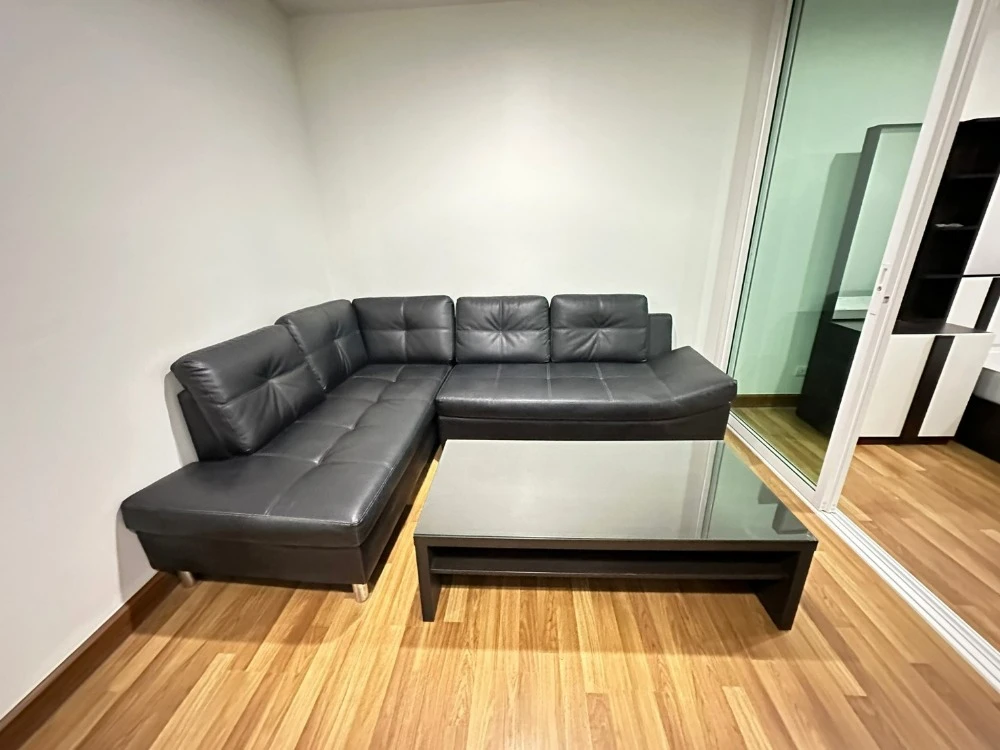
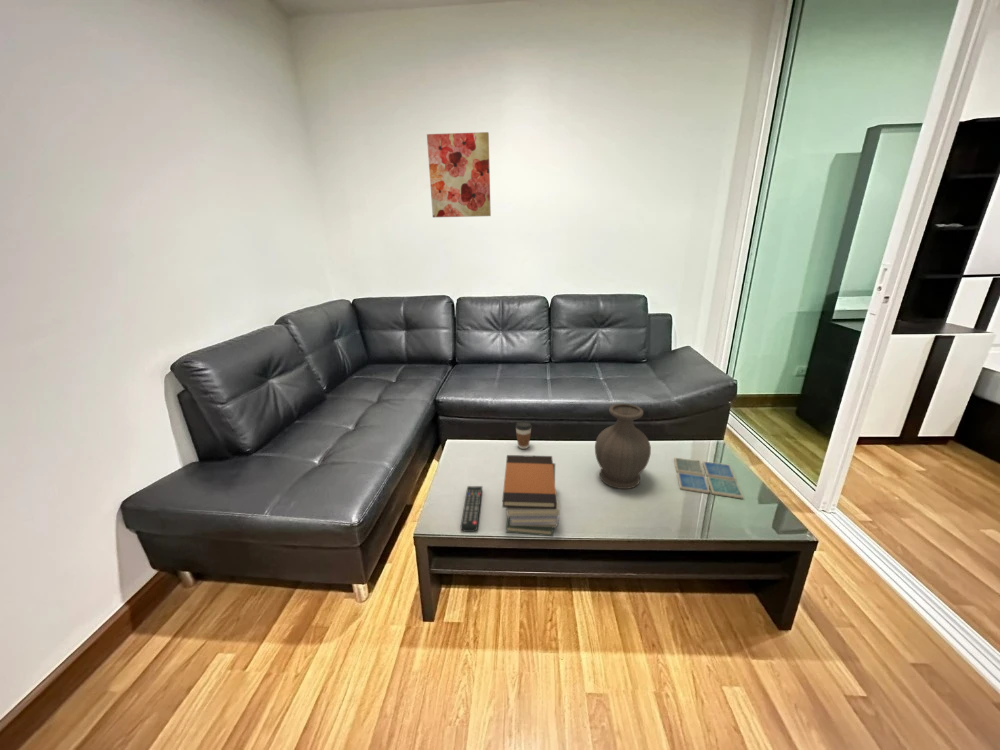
+ remote control (472, 506)
+ wall art (459, 176)
+ coffee cup (523, 435)
+ book stack (530, 493)
+ vase (622, 444)
+ drink coaster (706, 475)
